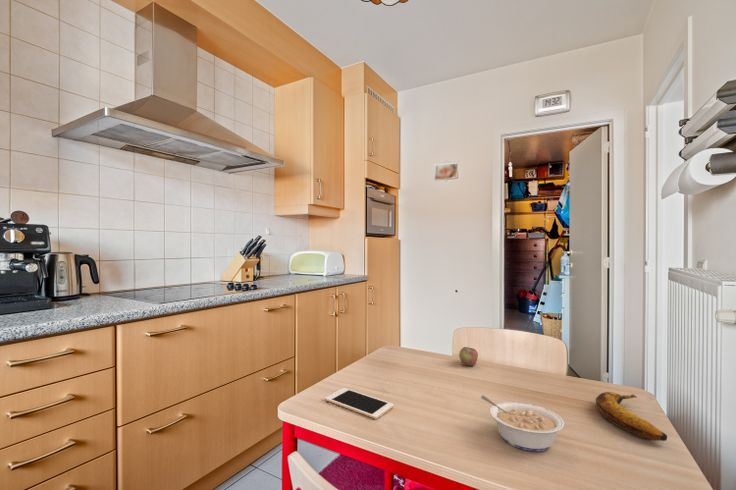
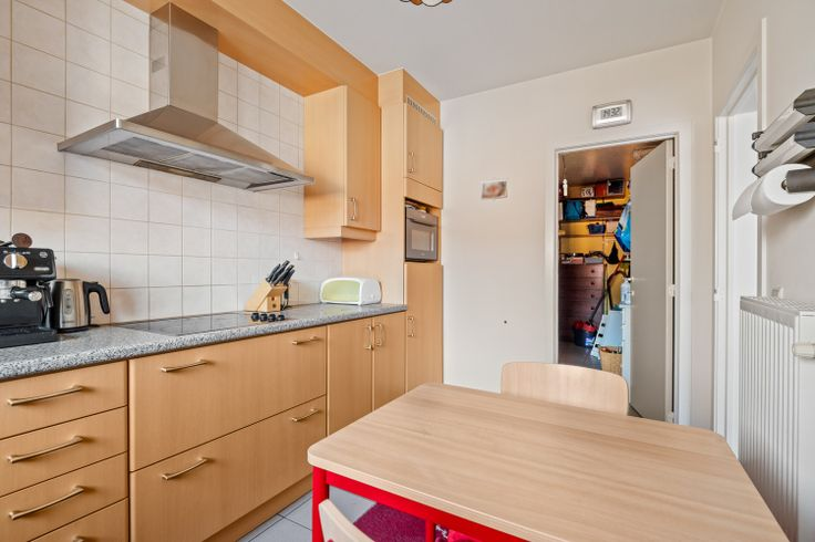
- banana (628, 411)
- cell phone (358, 402)
- apple (468, 356)
- legume (522, 424)
